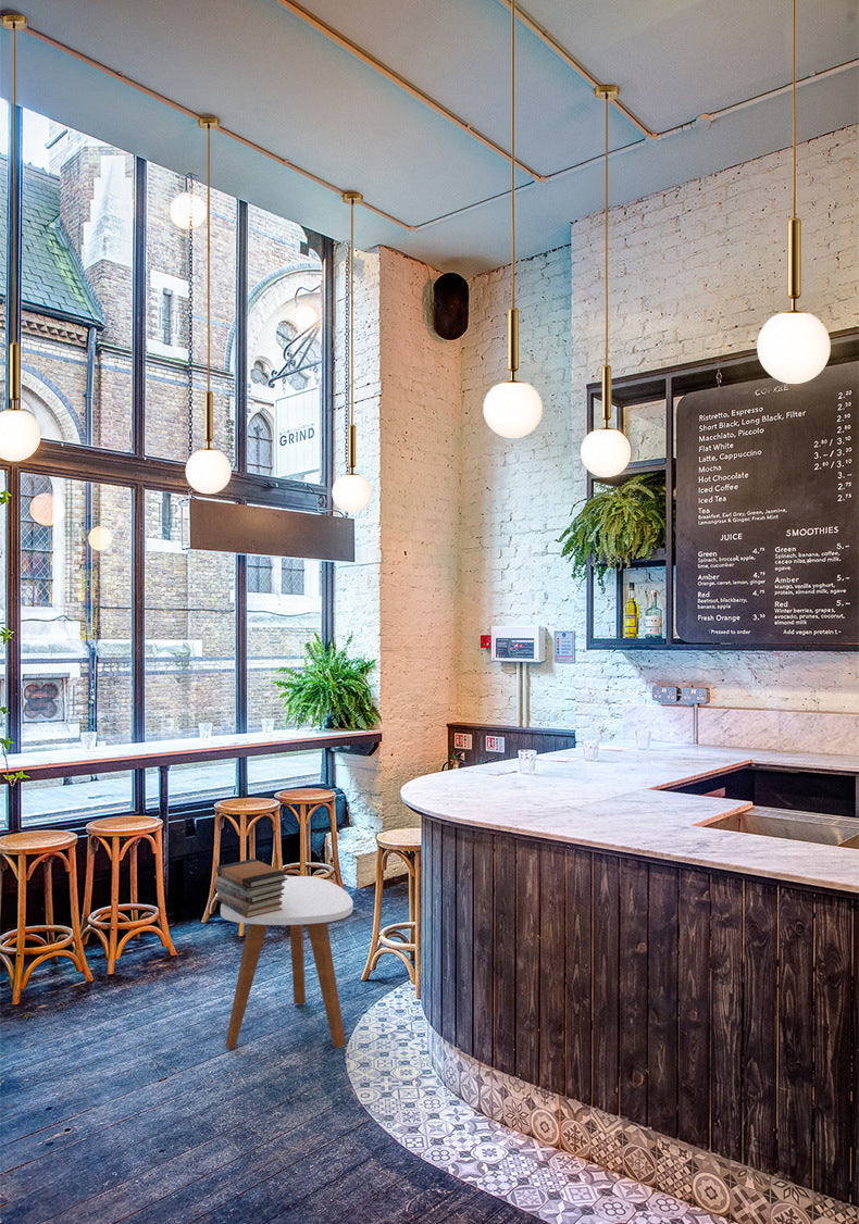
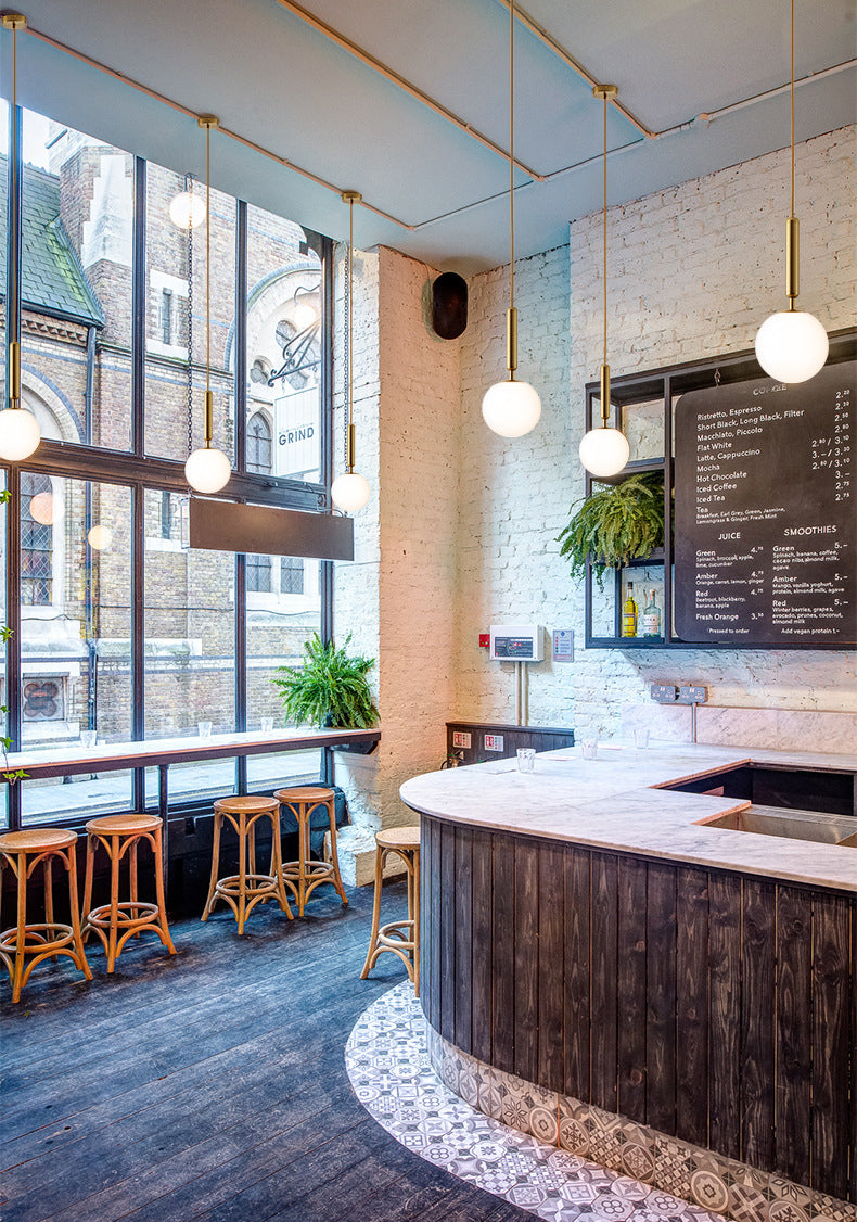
- book stack (250, 886)
- side table (292, 966)
